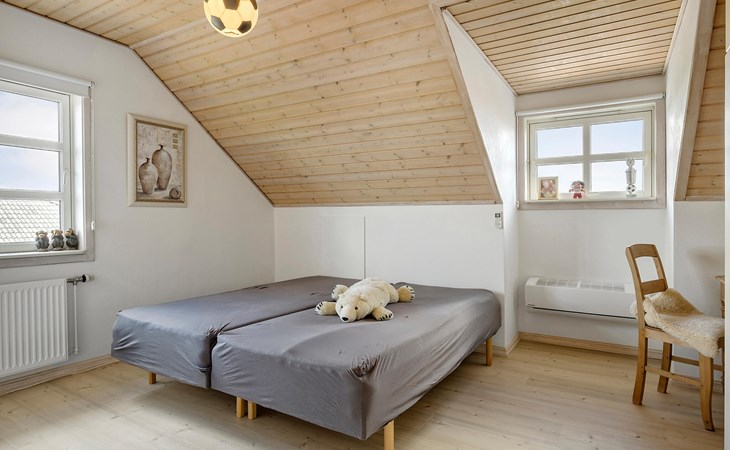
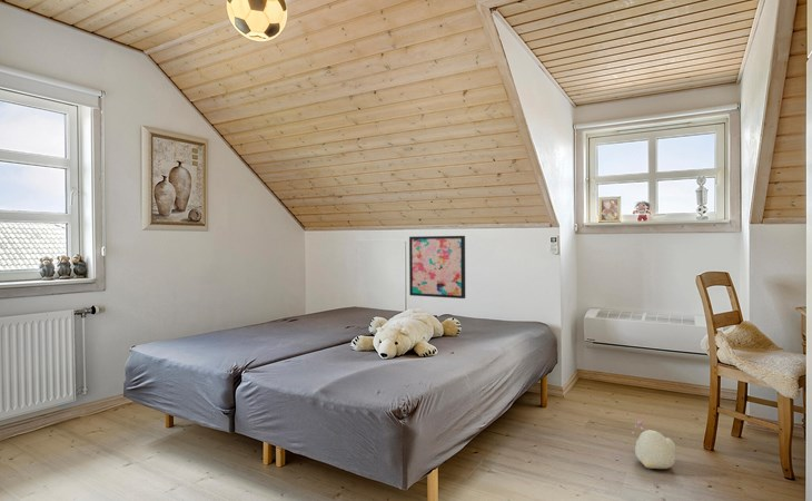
+ plush toy (652, 444)
+ wall art (436, 266)
